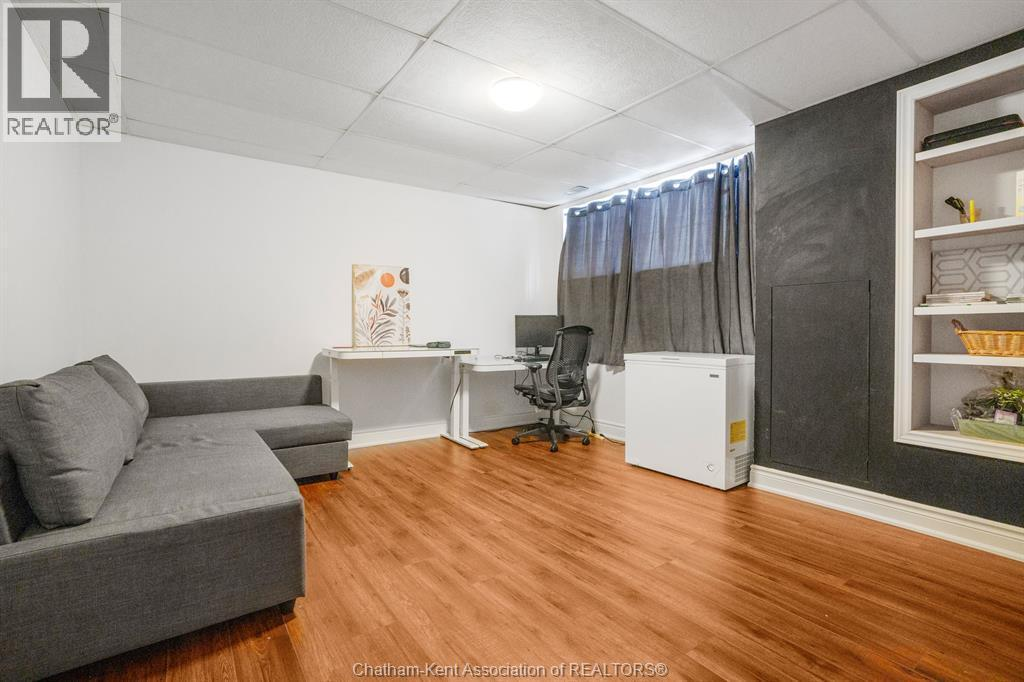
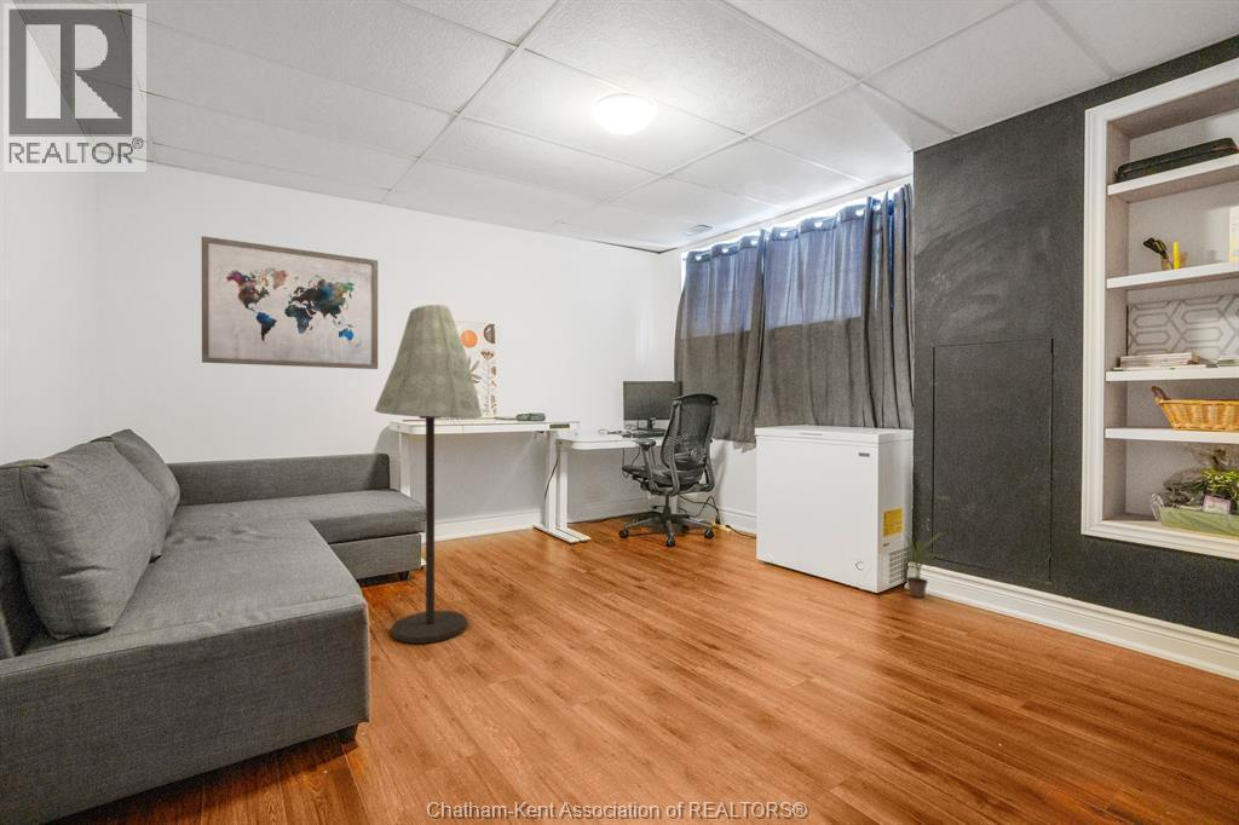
+ wall art (295, 307)
+ potted plant (917, 564)
+ floor lamp (430, 467)
